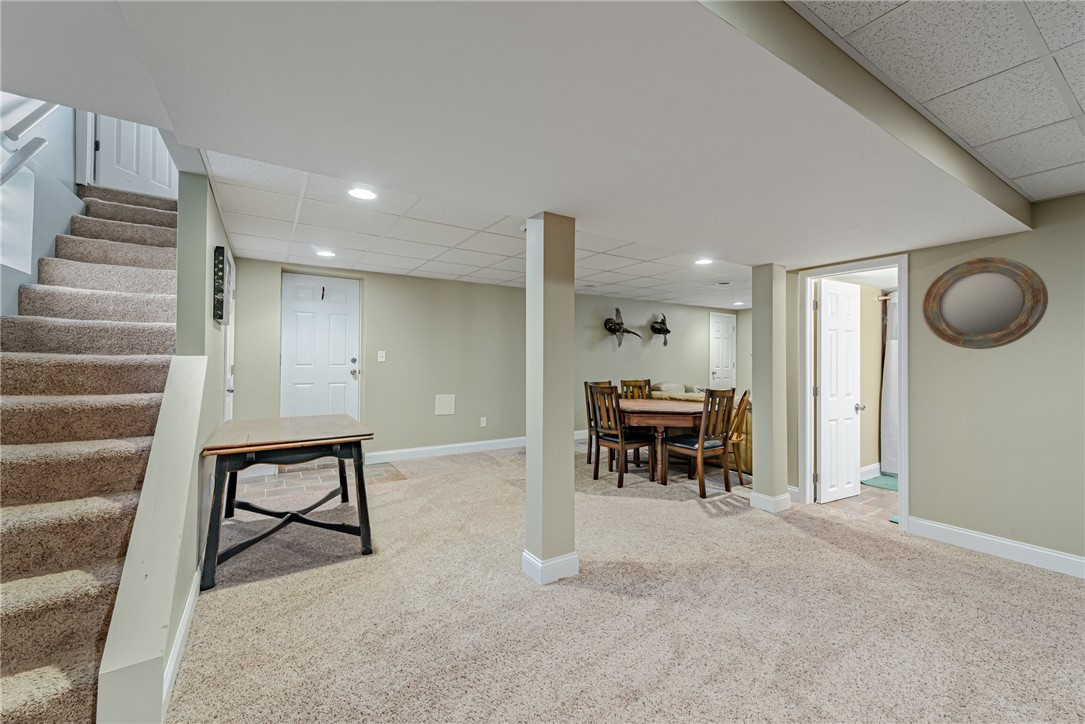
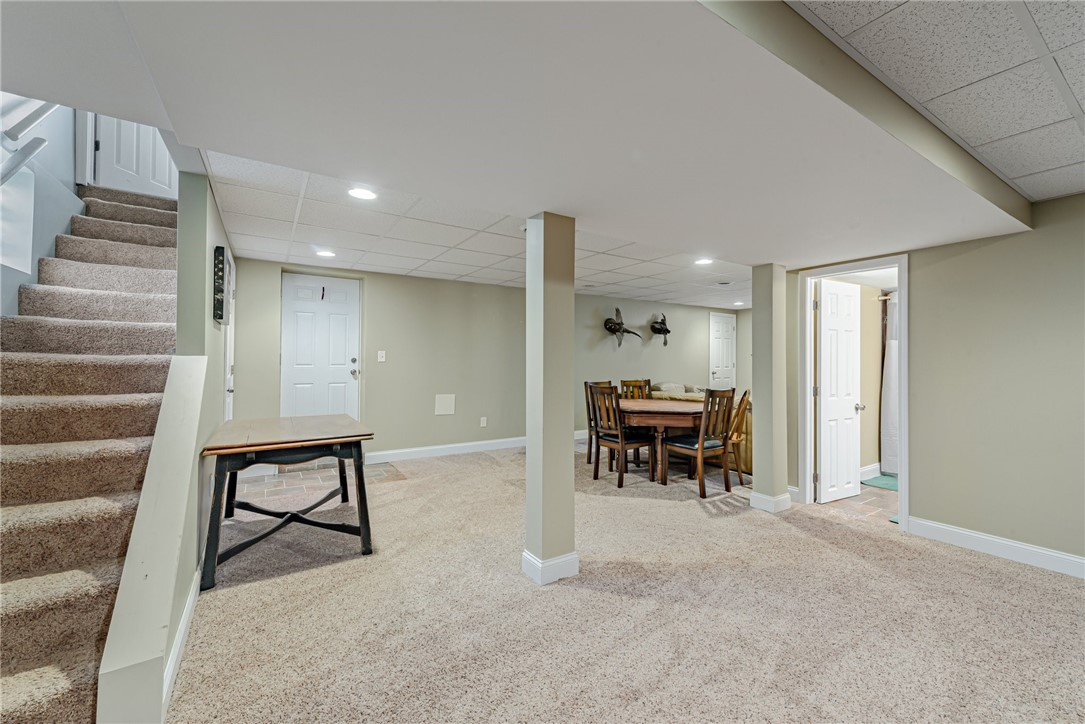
- home mirror (979, 303)
